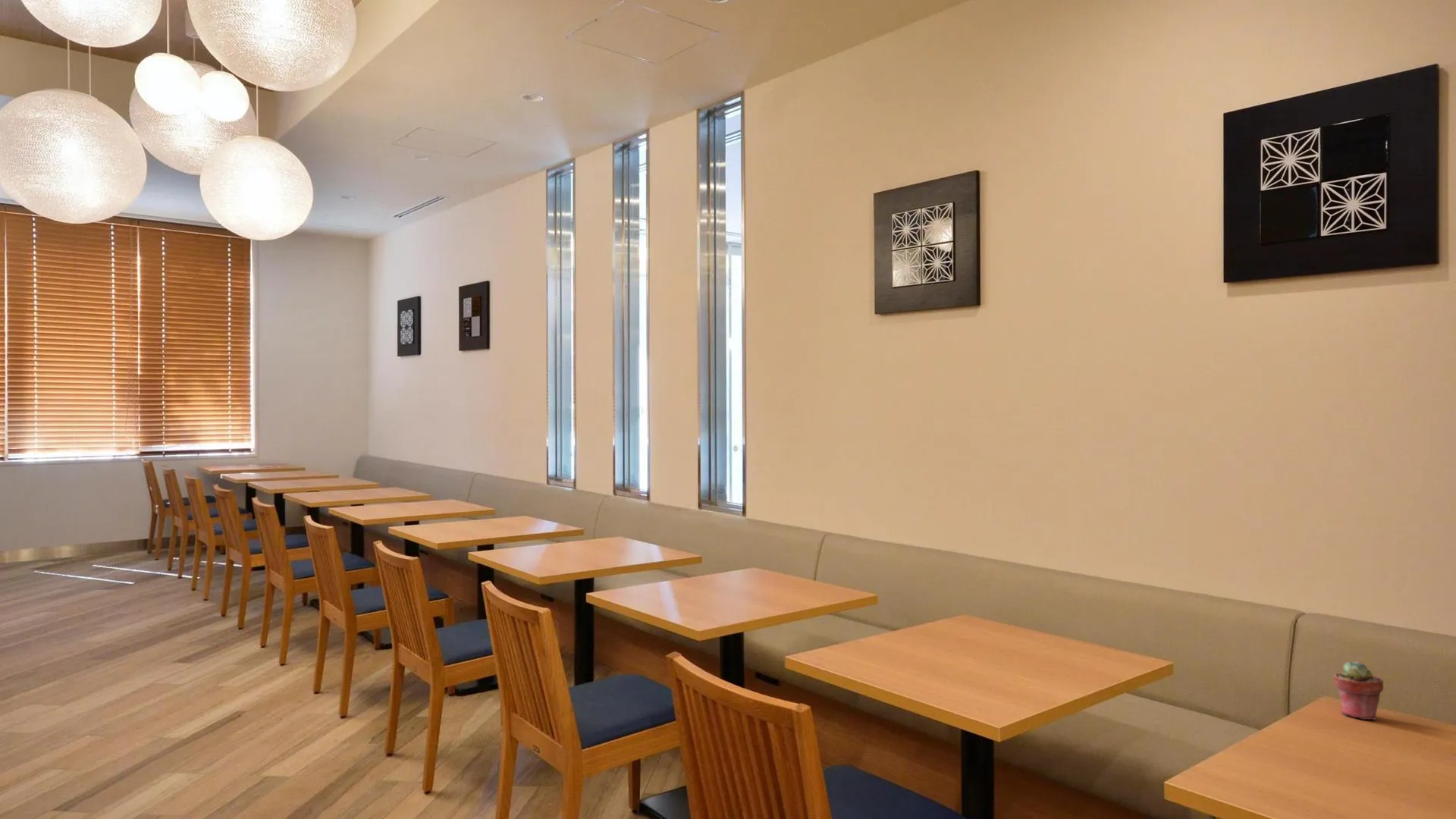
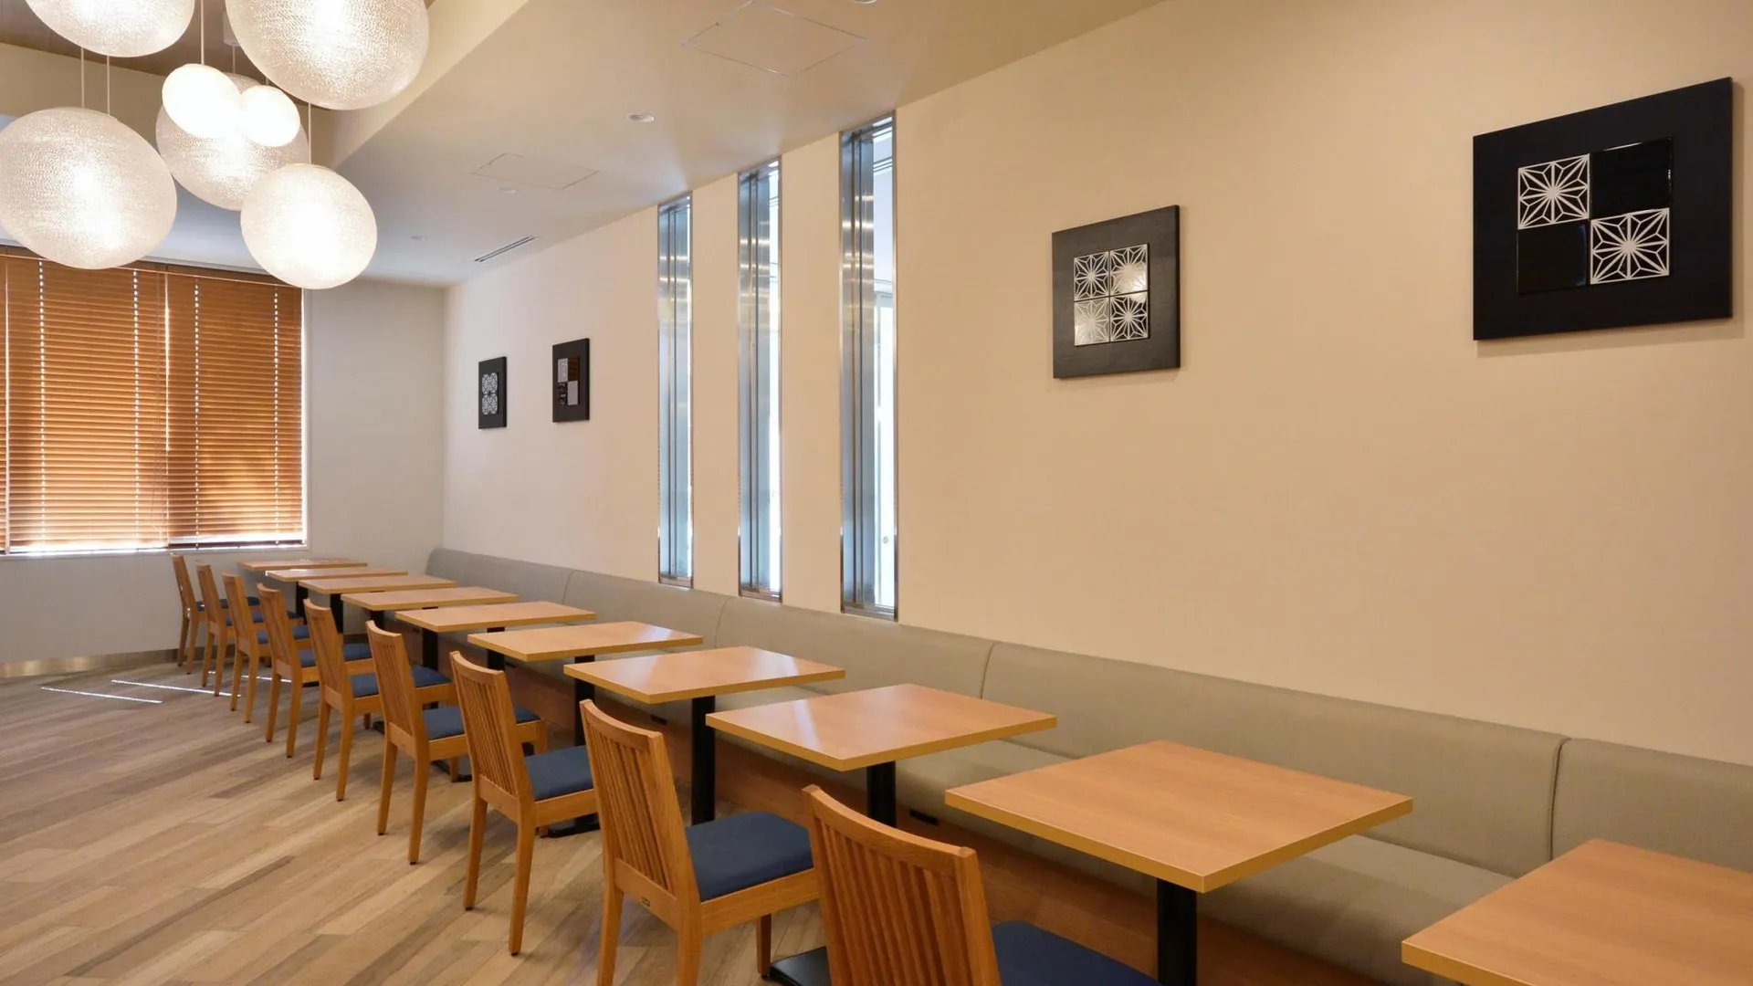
- potted succulent (1358, 688)
